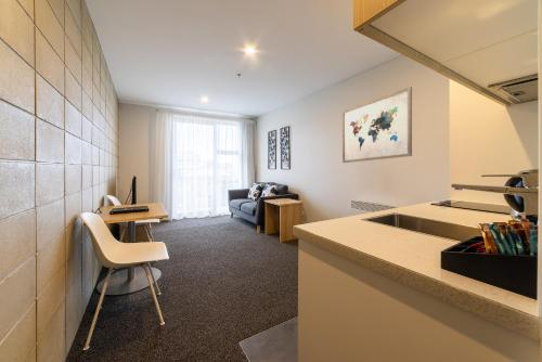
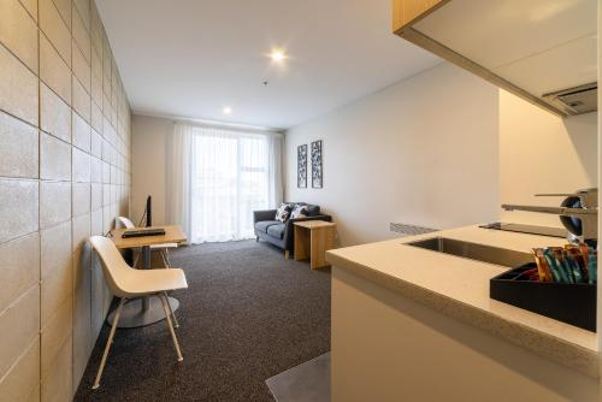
- wall art (372, 130)
